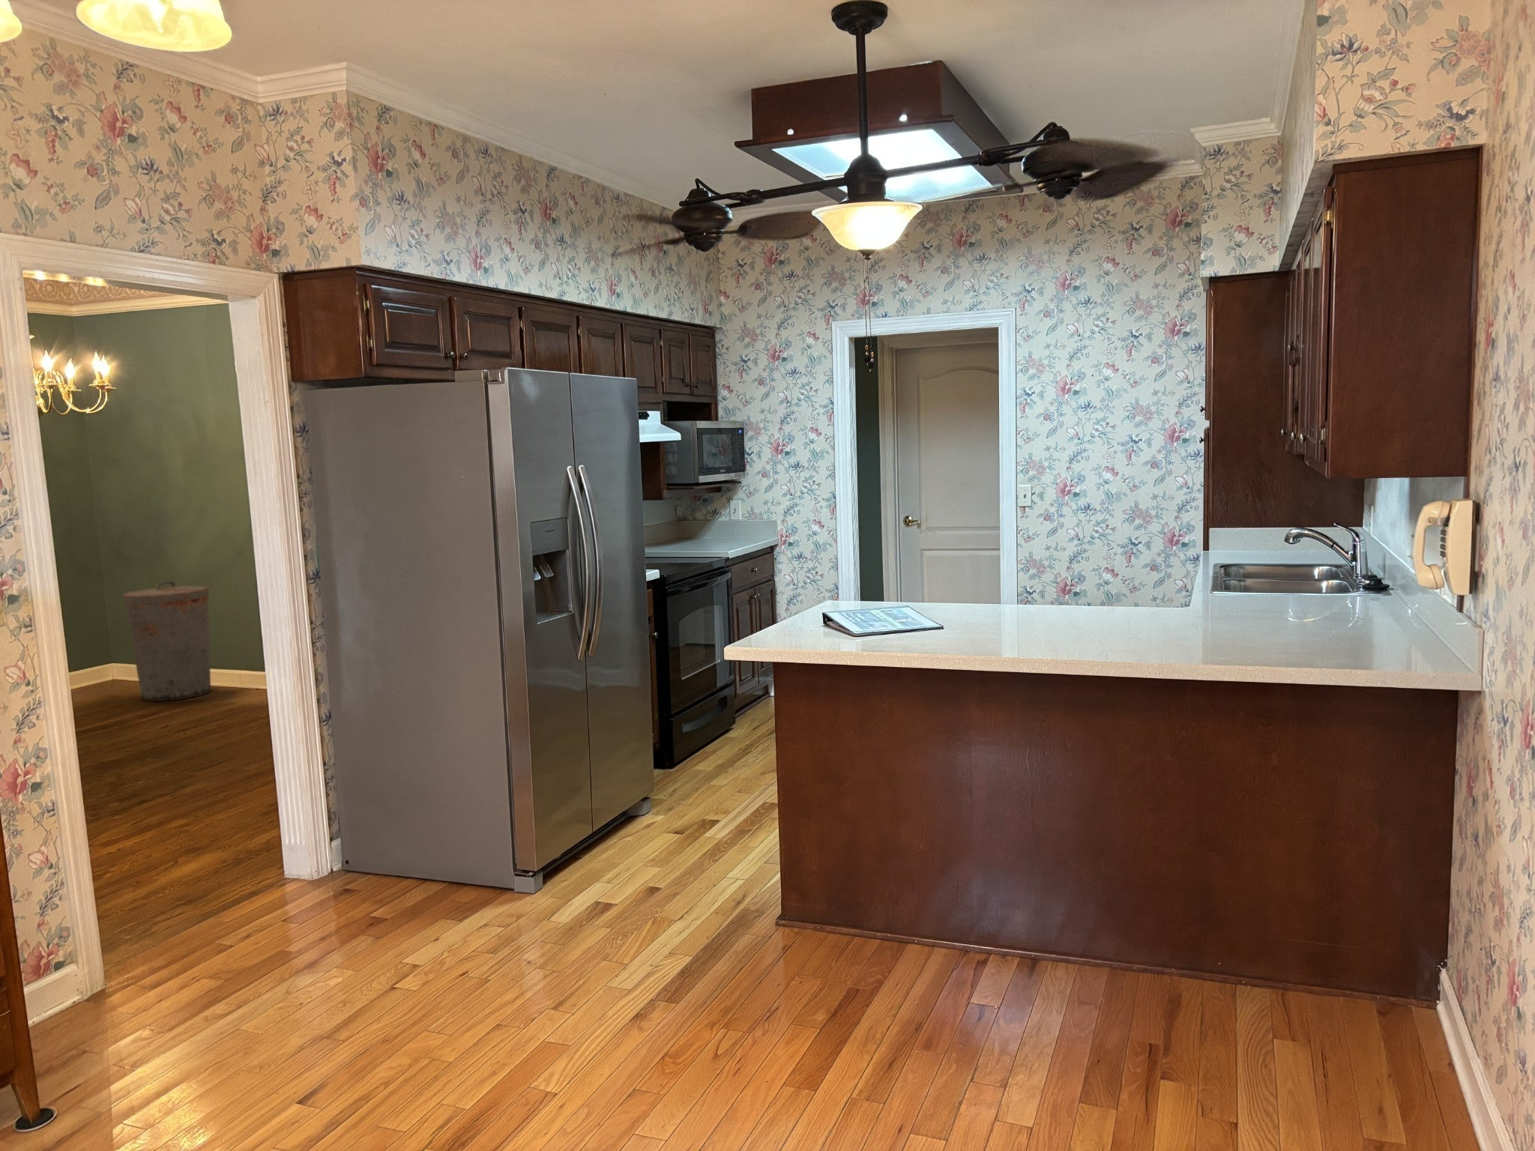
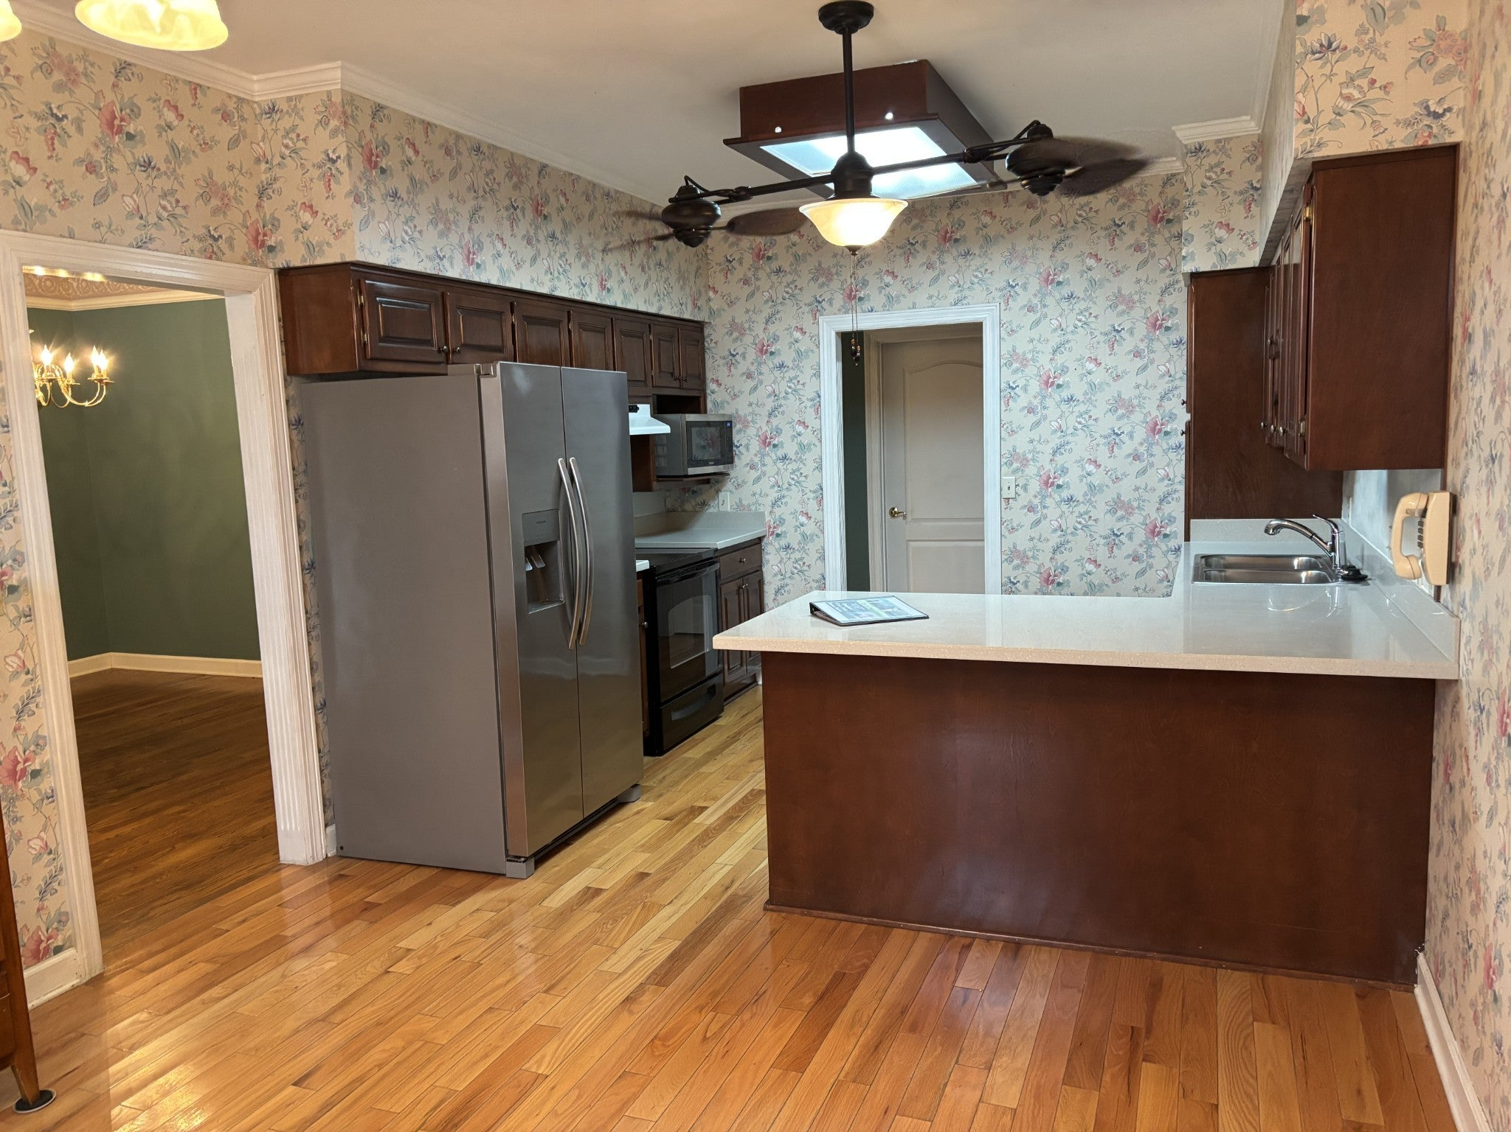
- trash can (170, 637)
